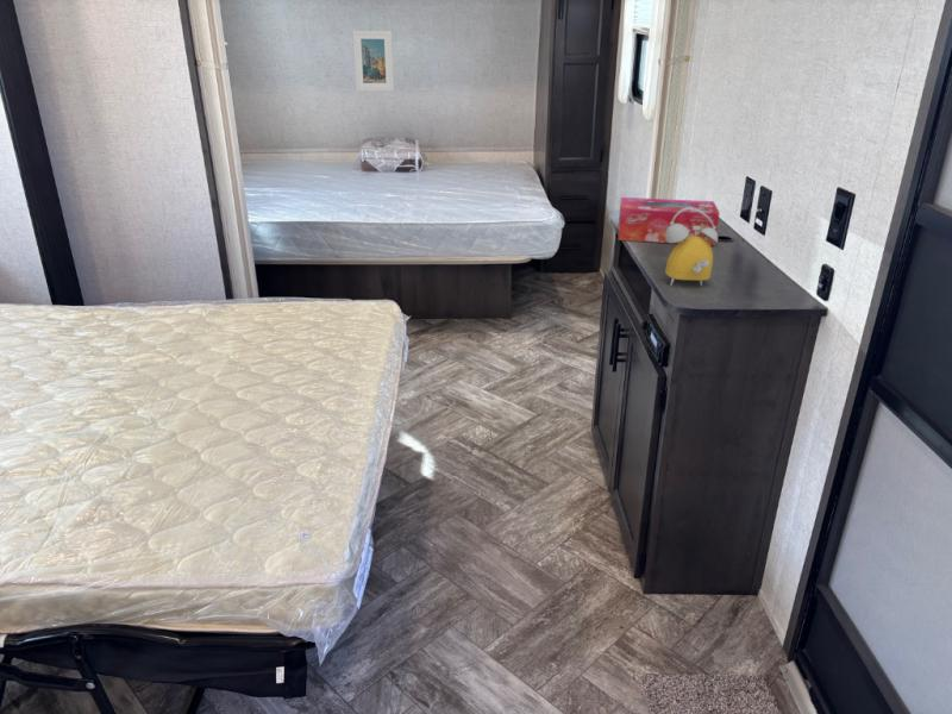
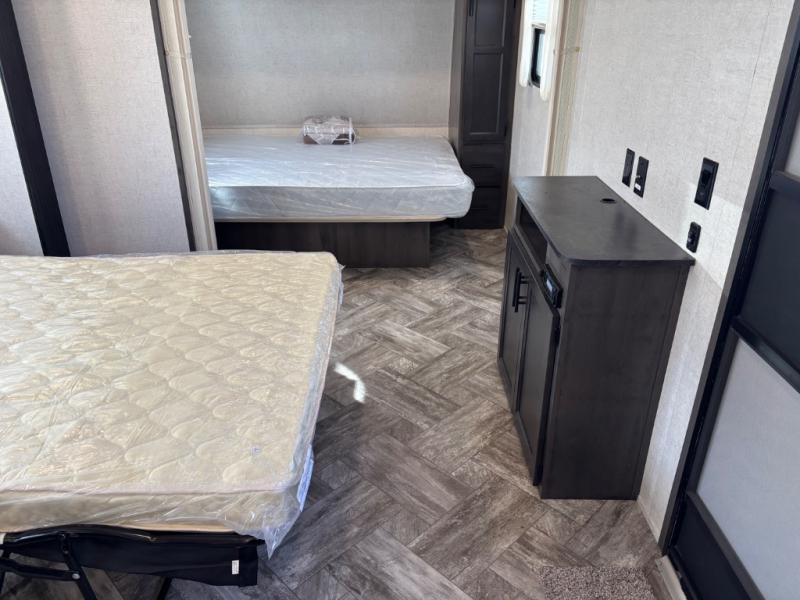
- alarm clock (691, 248)
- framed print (374, 61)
- tissue box (666, 220)
